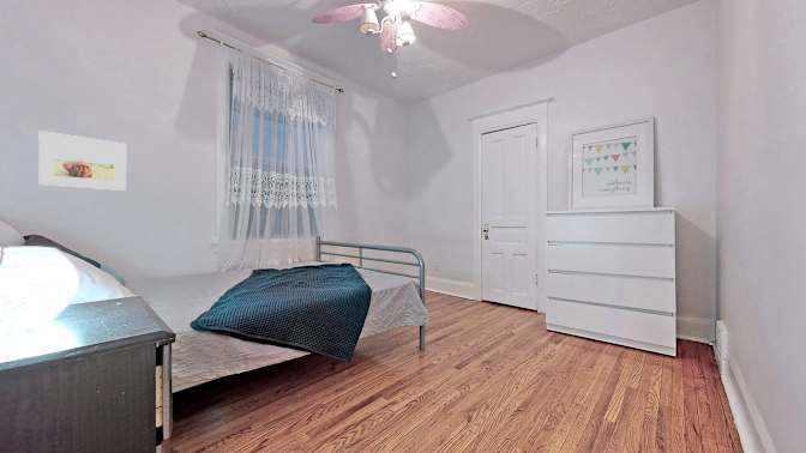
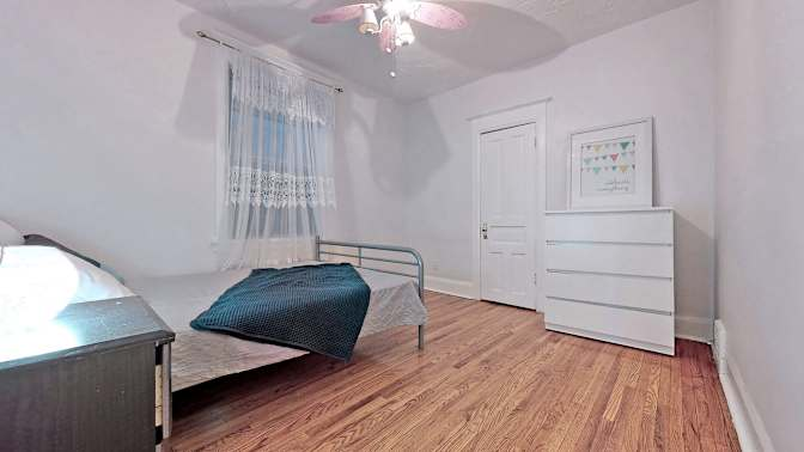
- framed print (85, 162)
